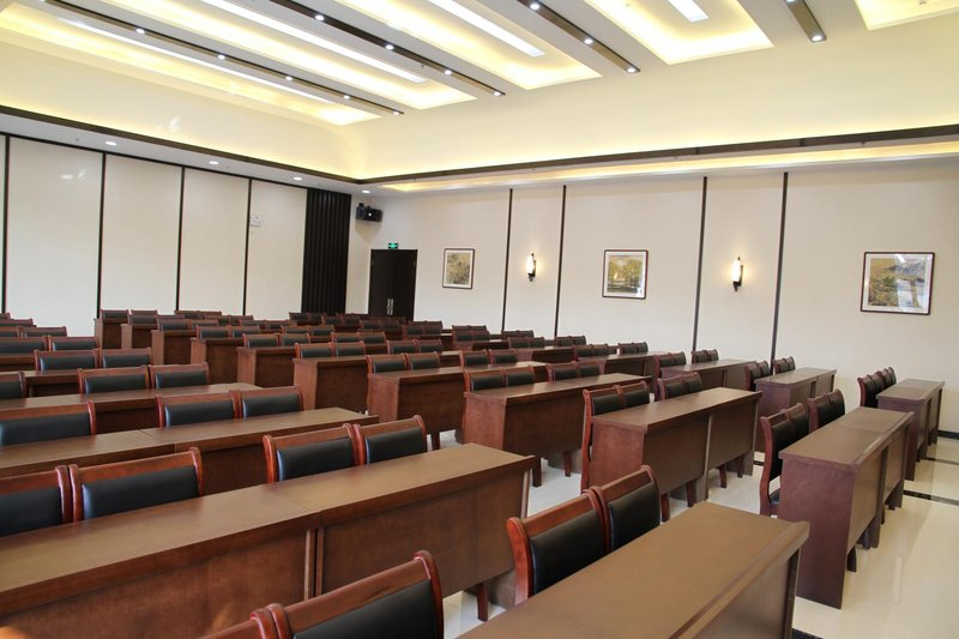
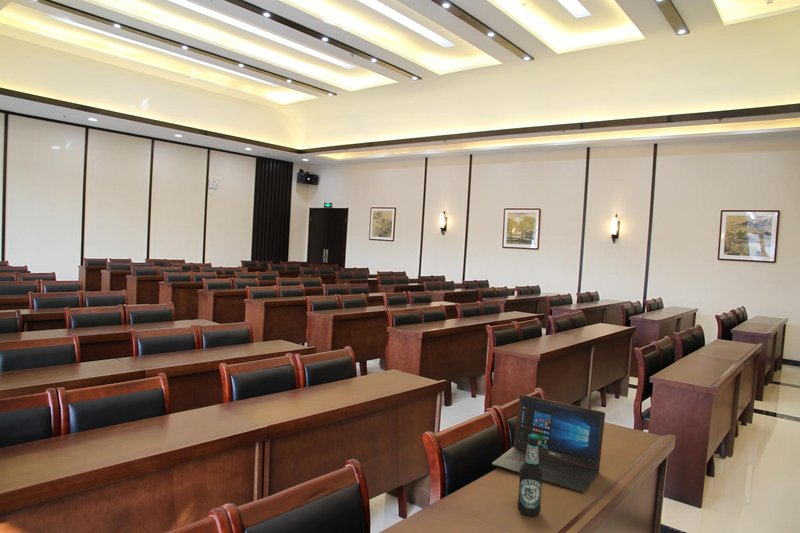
+ bottle (531, 473)
+ laptop (548, 439)
